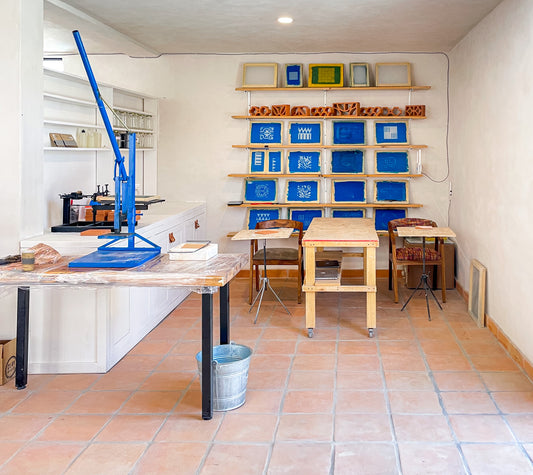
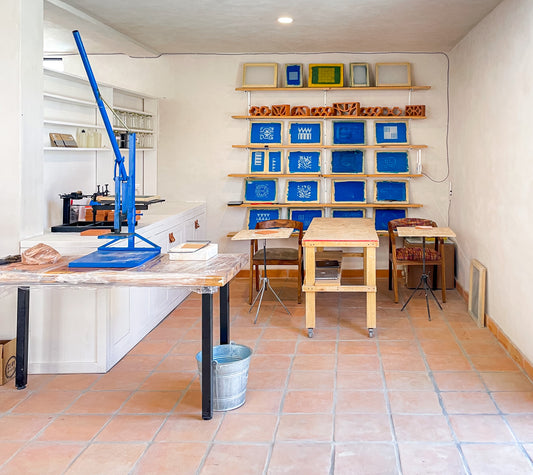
- coffee cup (28, 260)
